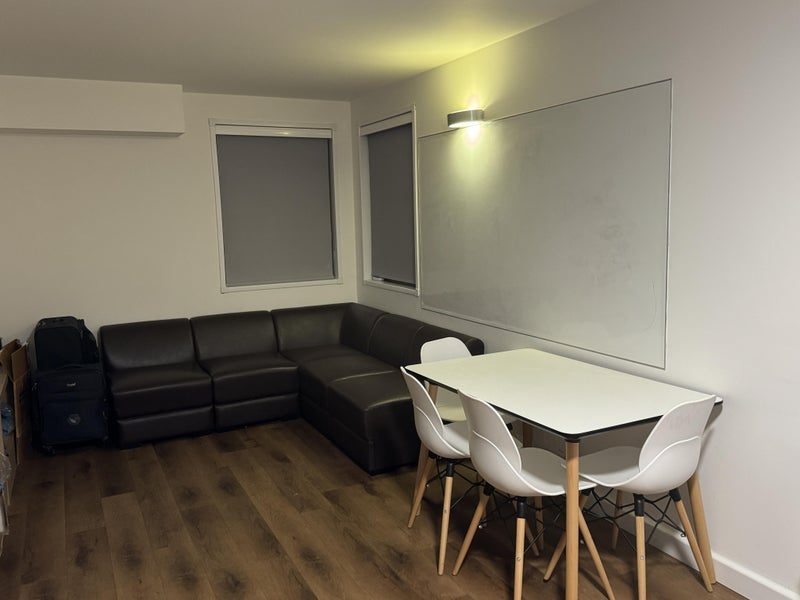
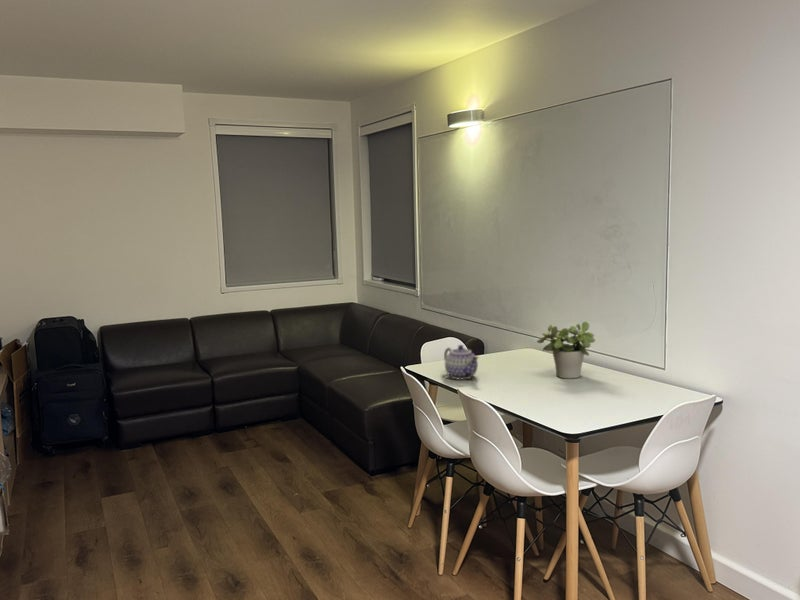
+ potted plant (568, 350)
+ teapot (461, 361)
